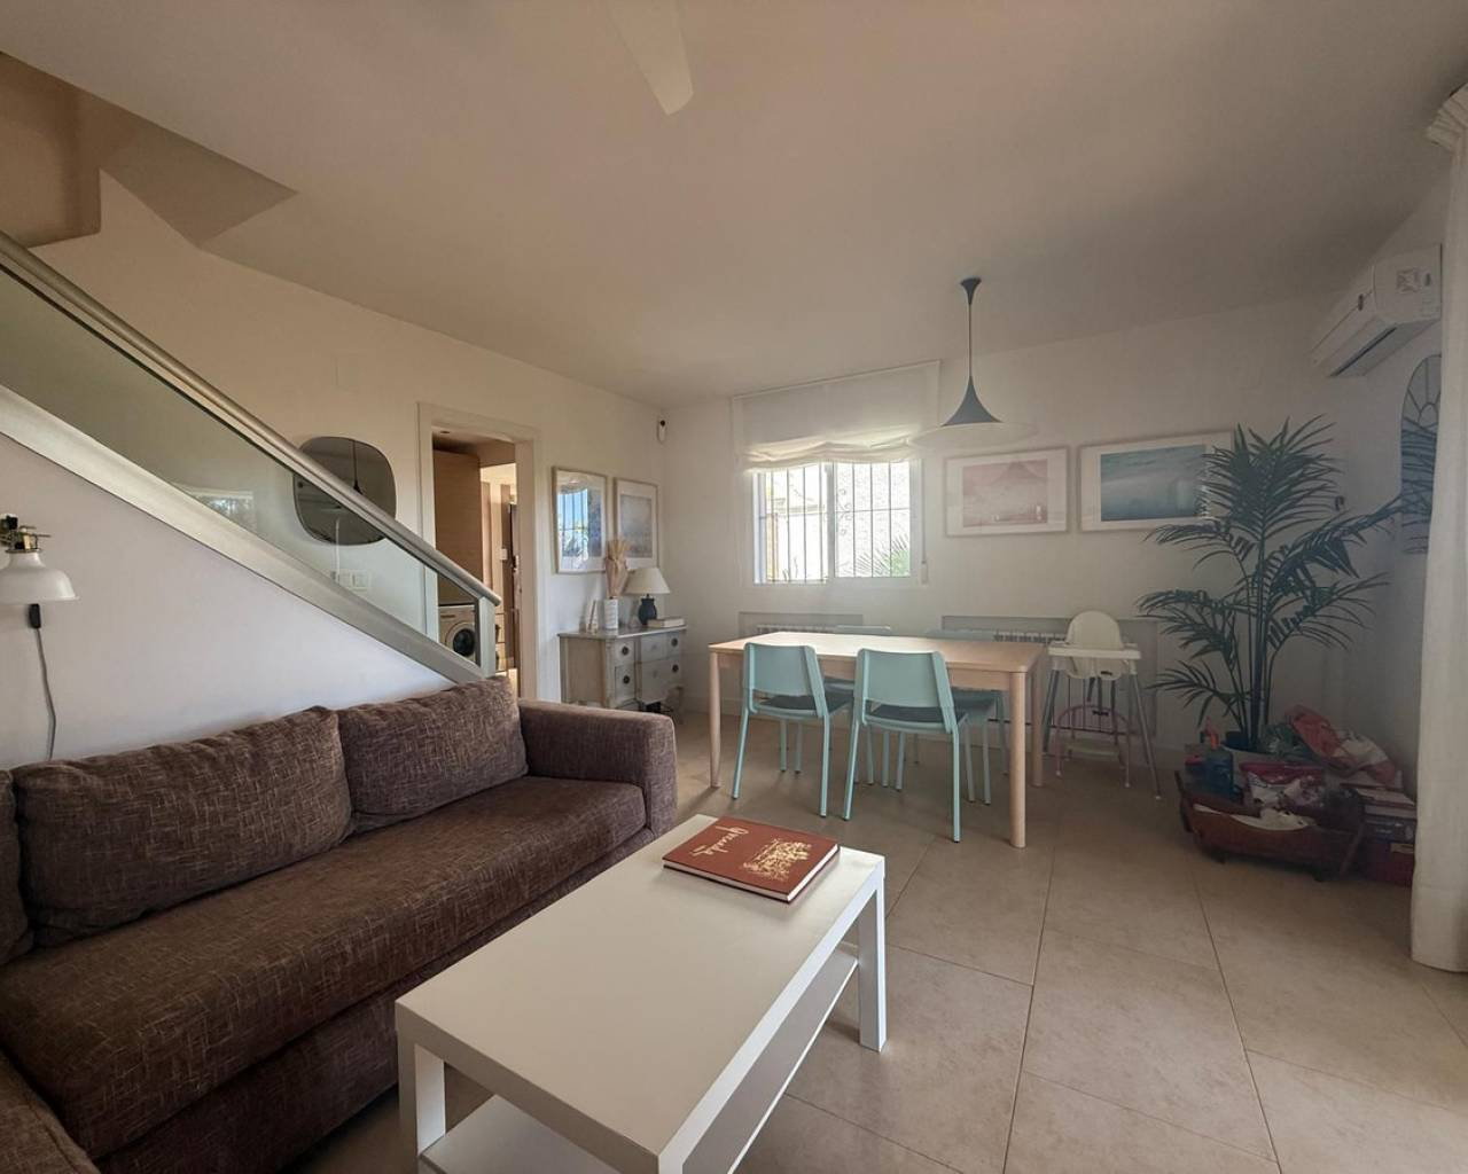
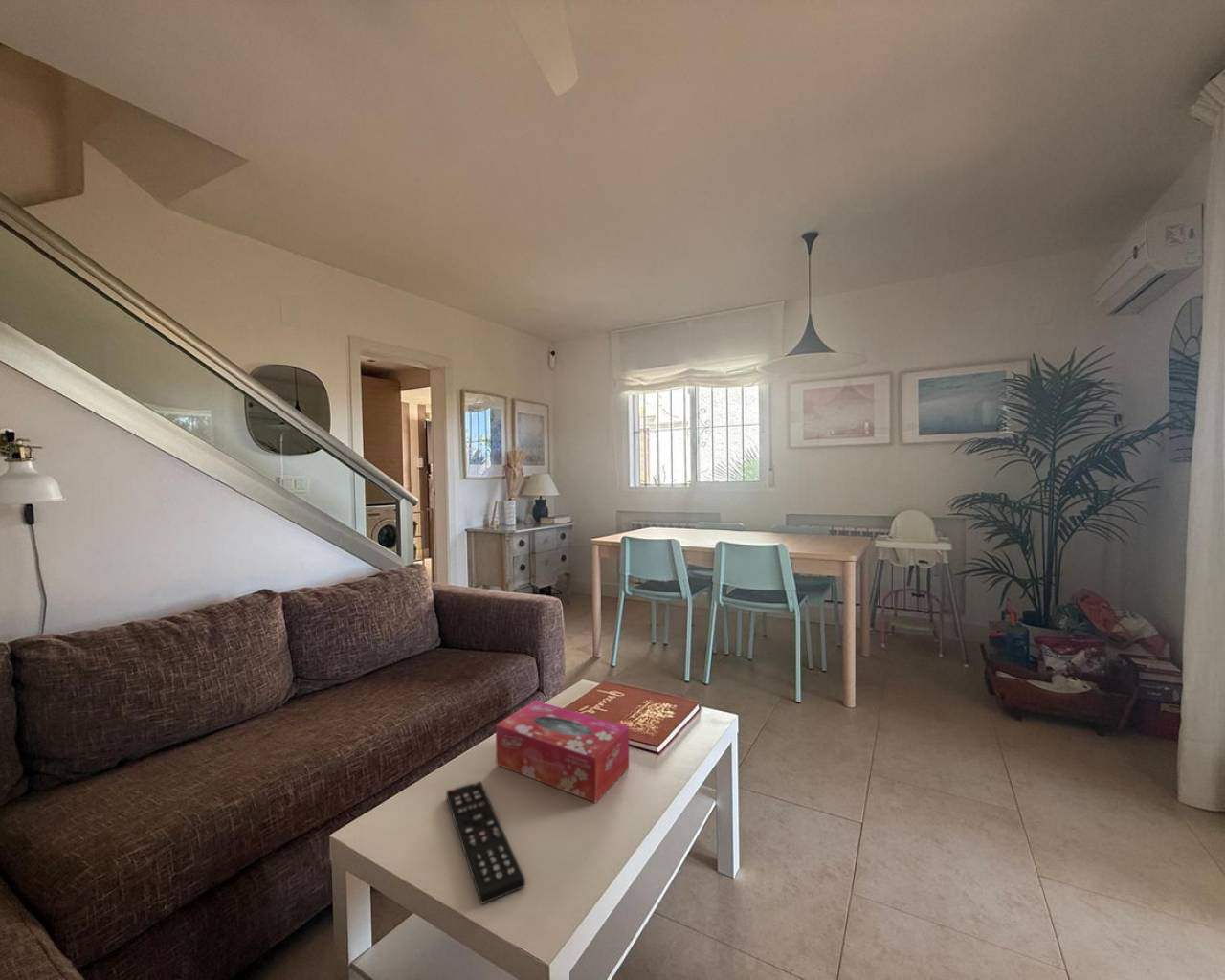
+ tissue box (562, 746)
+ remote control (480, 831)
